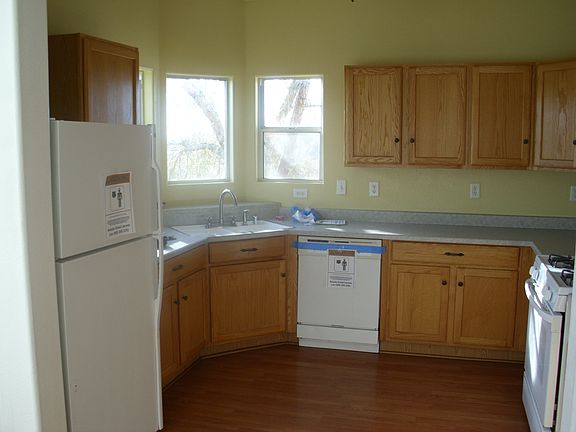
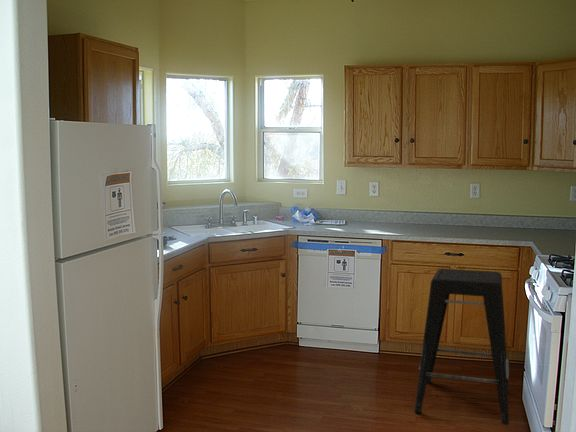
+ stool (465, 351)
